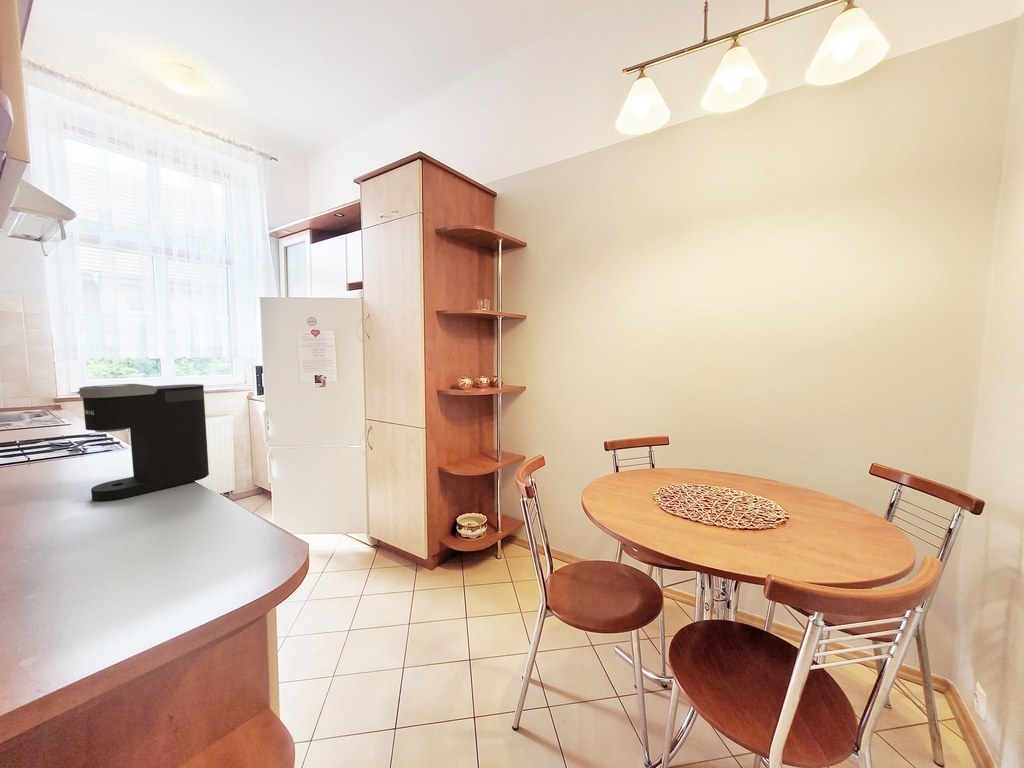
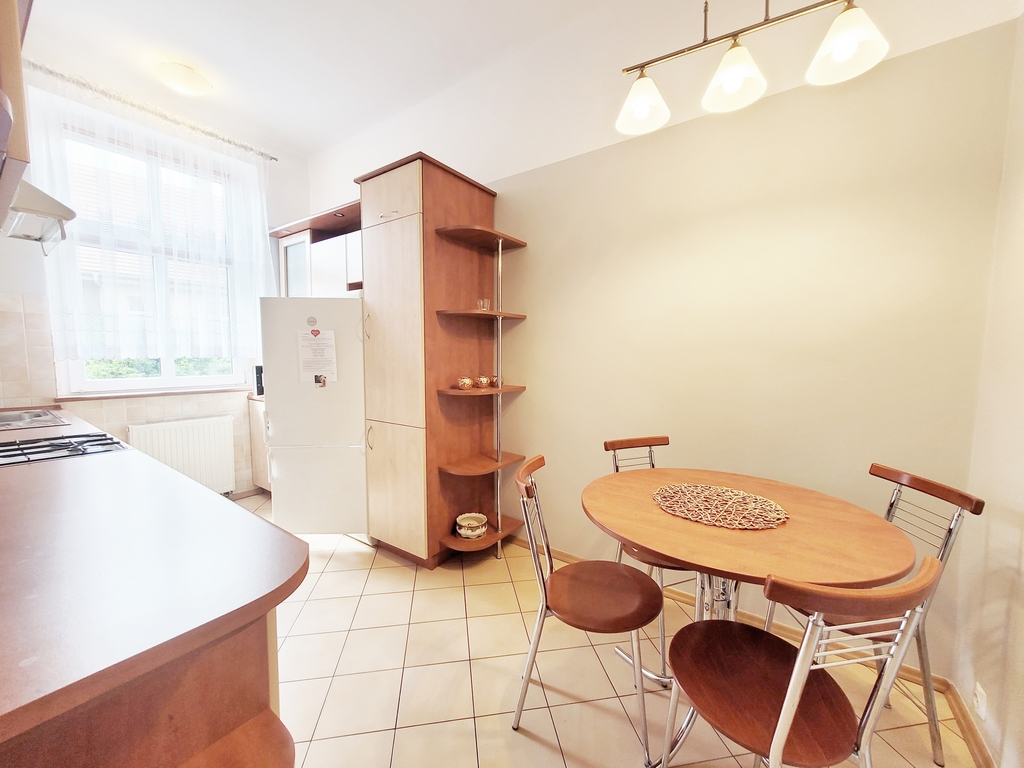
- coffee maker (150, 435)
